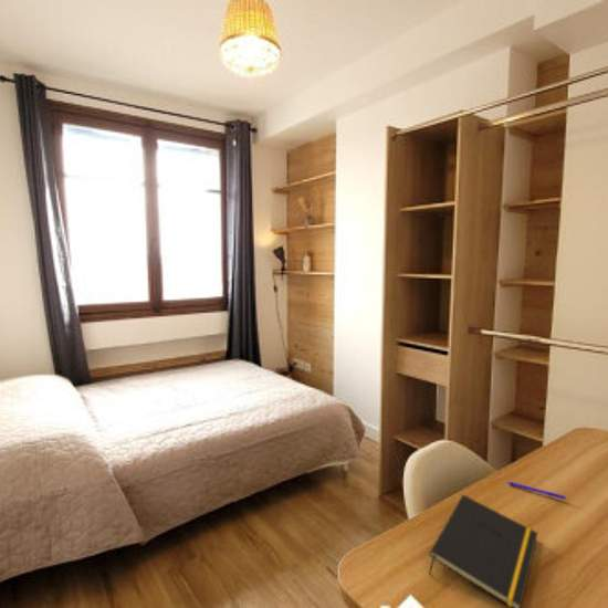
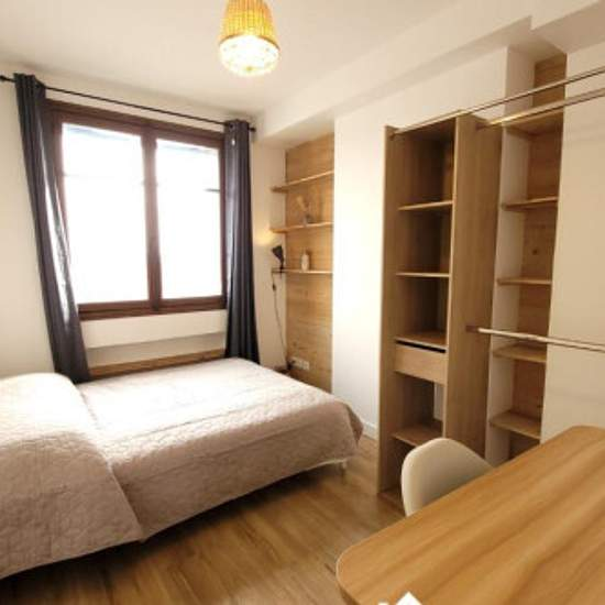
- notepad (485, 543)
- pen (534, 490)
